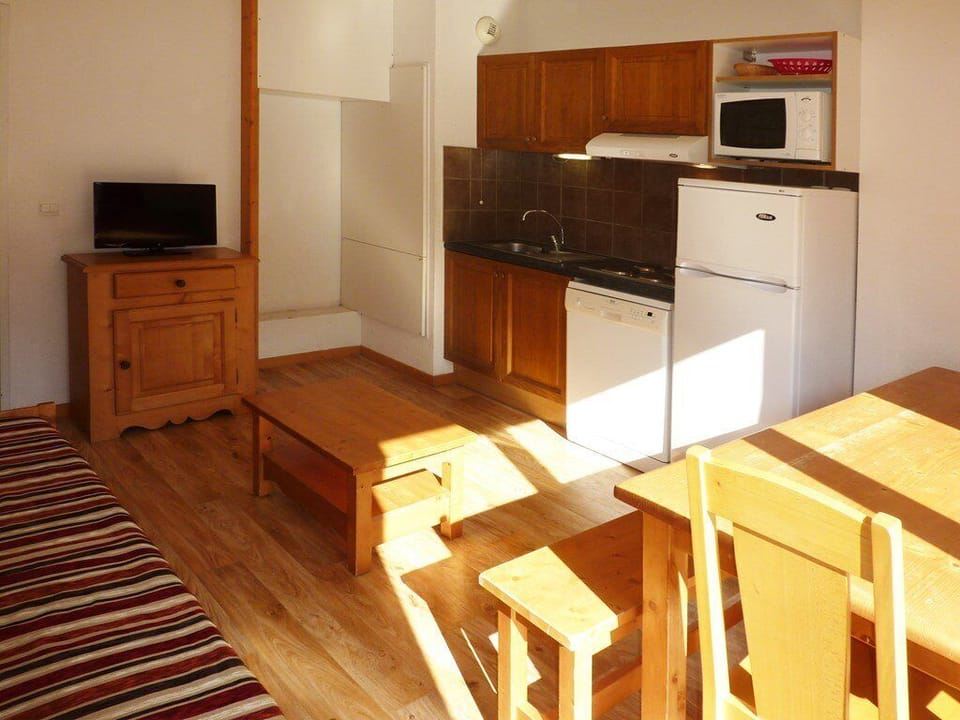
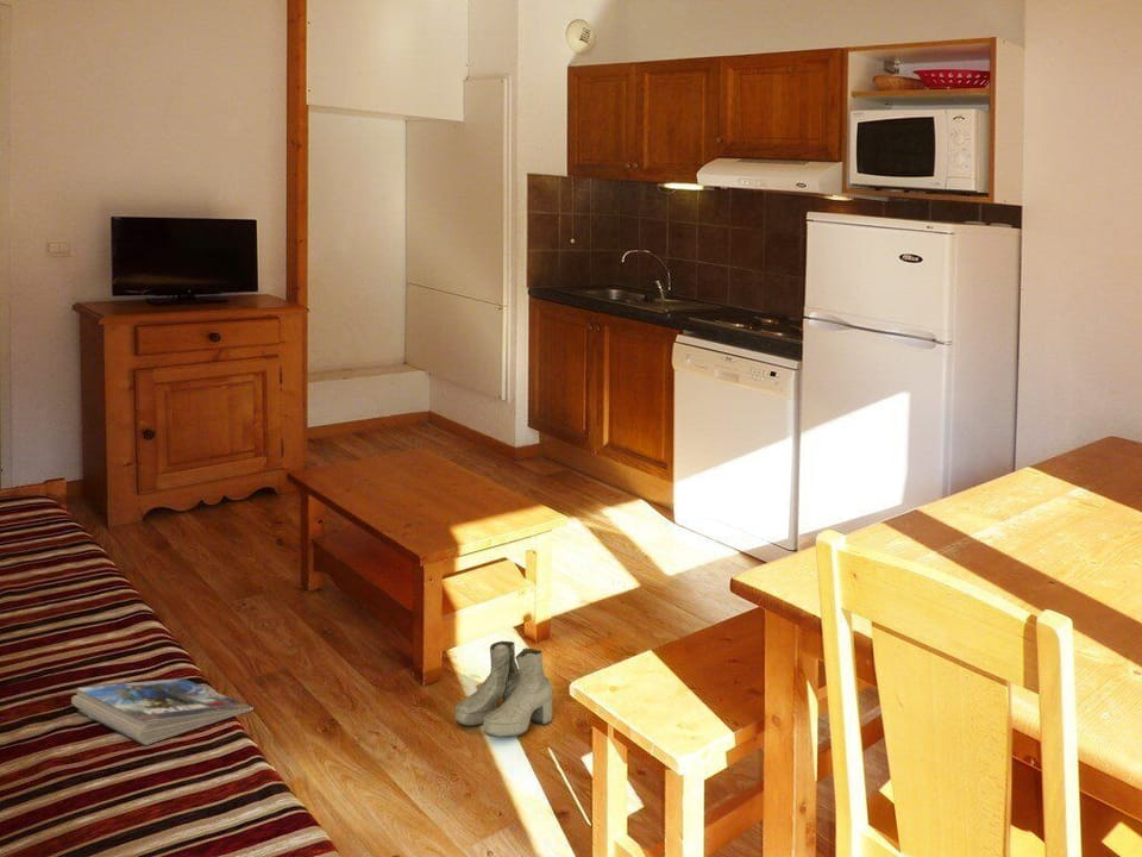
+ magazine (162, 700)
+ boots (504, 686)
